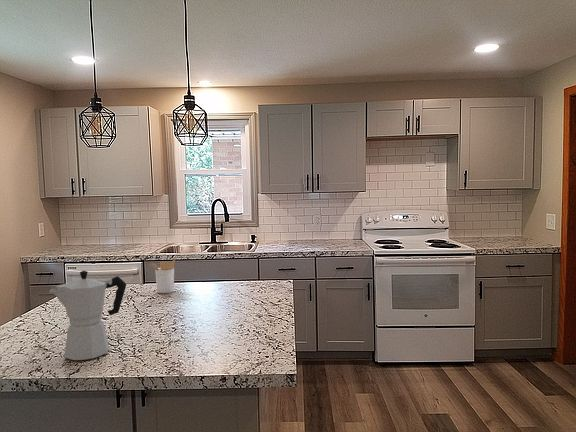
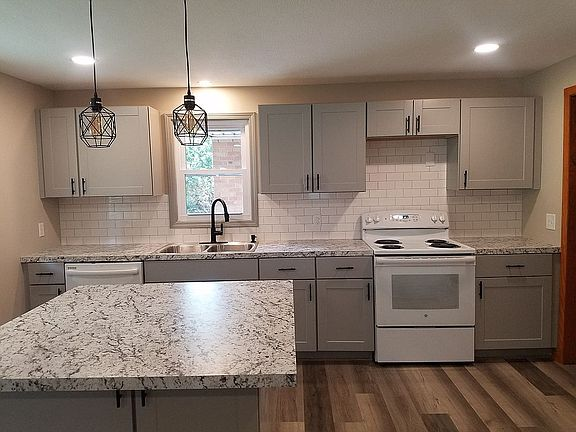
- moka pot (90, 311)
- utensil holder (165, 275)
